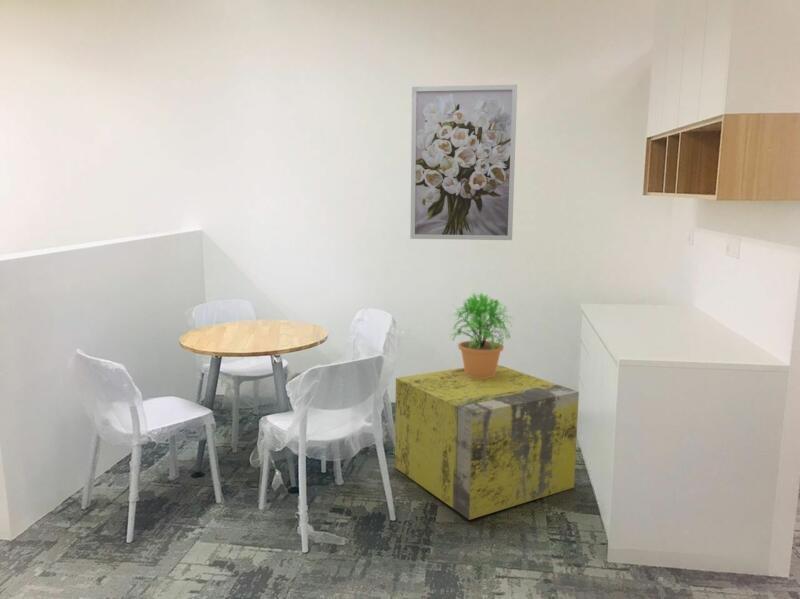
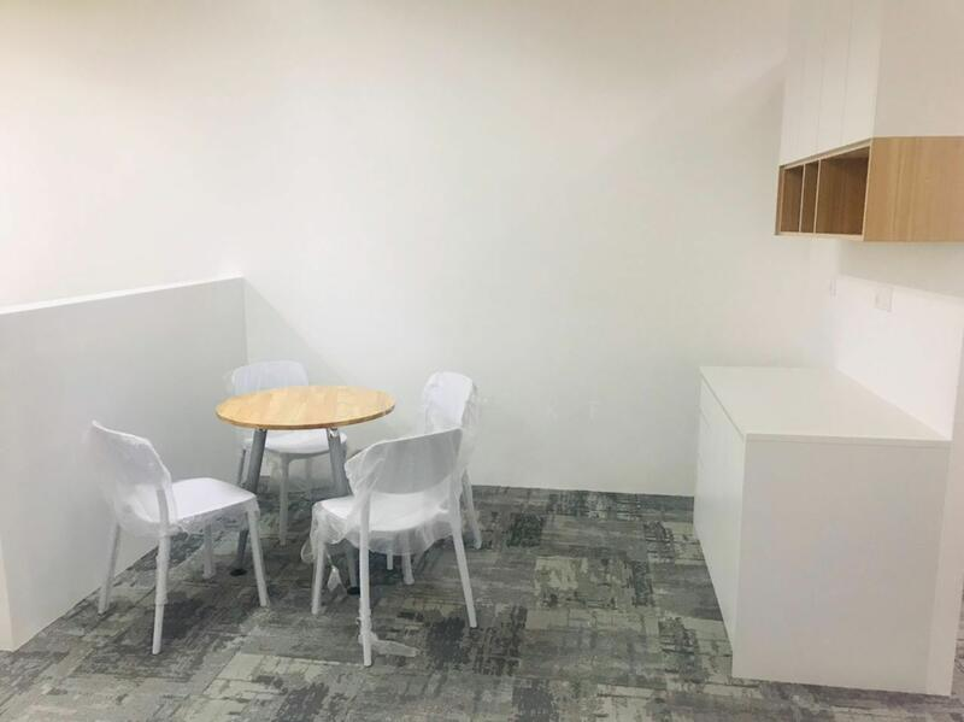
- wall art (462, 163)
- cardboard box (482, 431)
- potted plant (482, 333)
